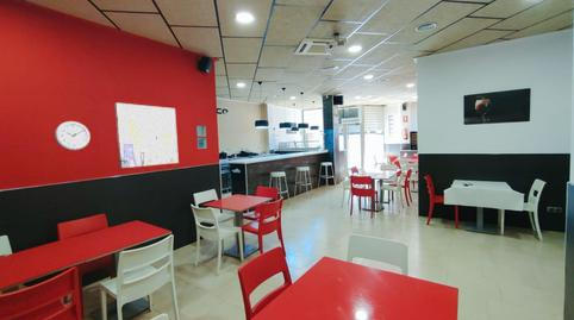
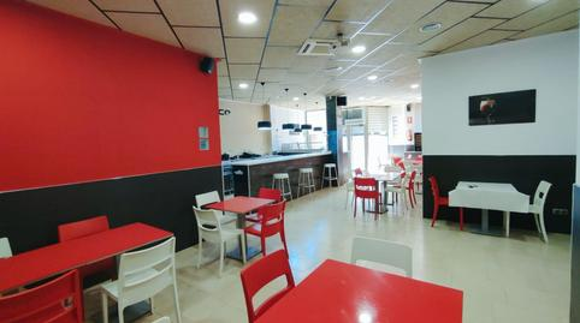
- wall clock (73, 136)
- wall art (149, 136)
